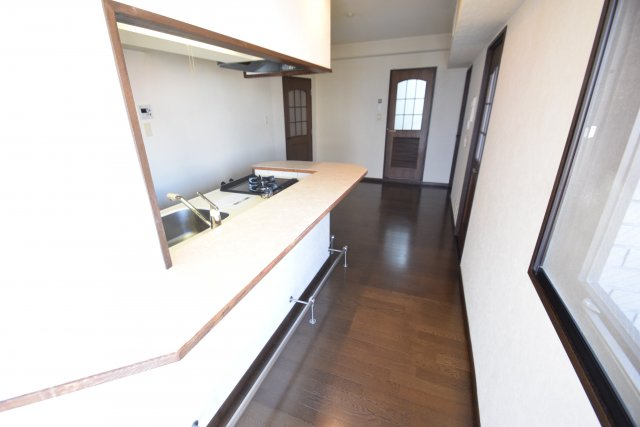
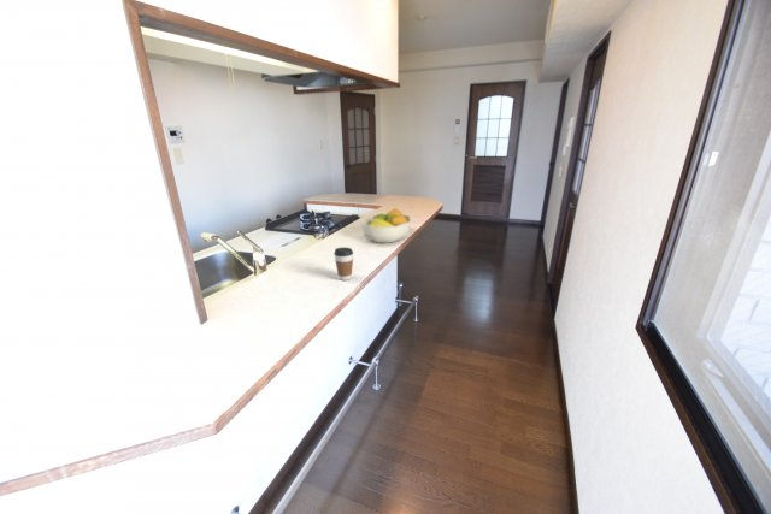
+ coffee cup (343, 264)
+ fruit bowl (387, 224)
